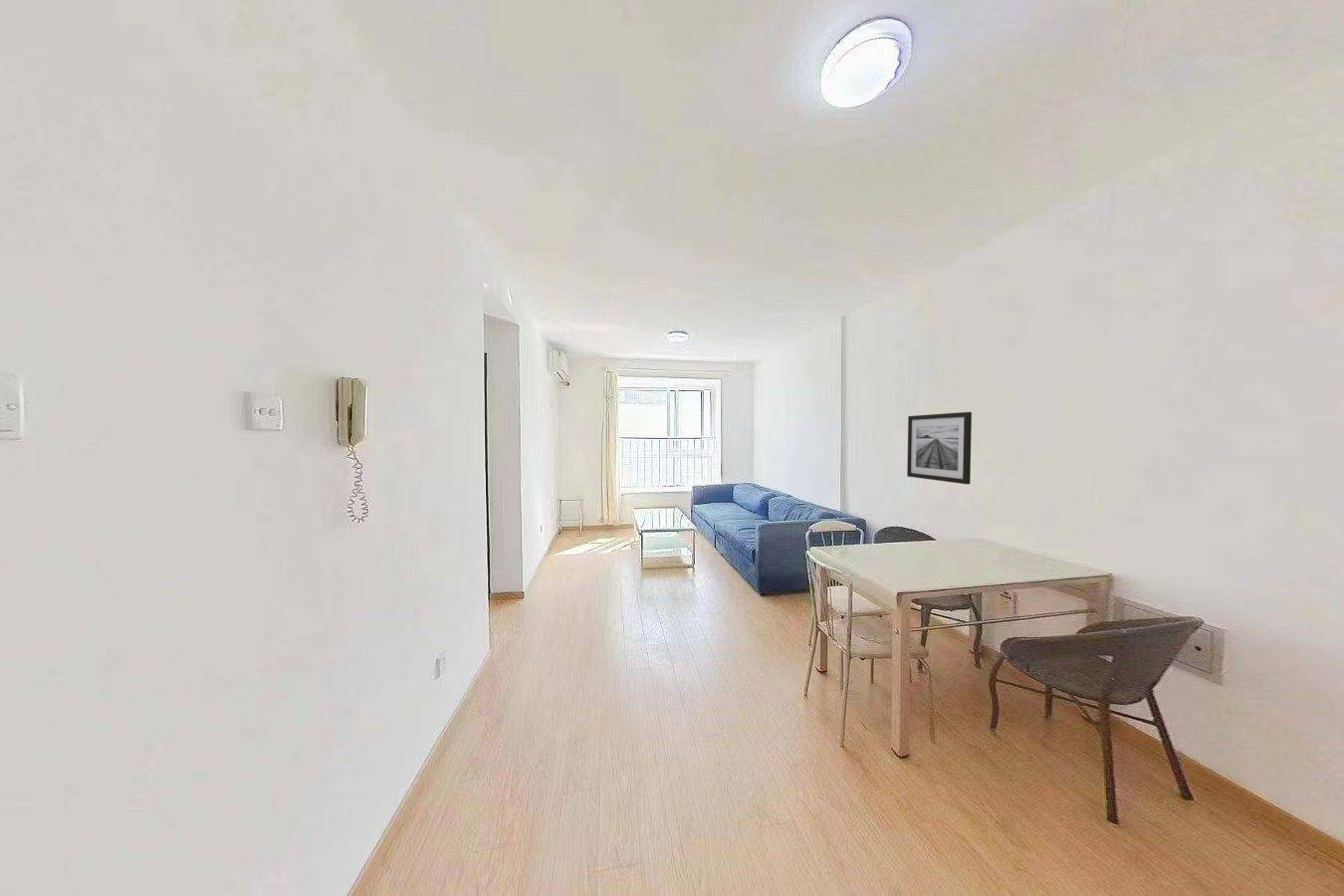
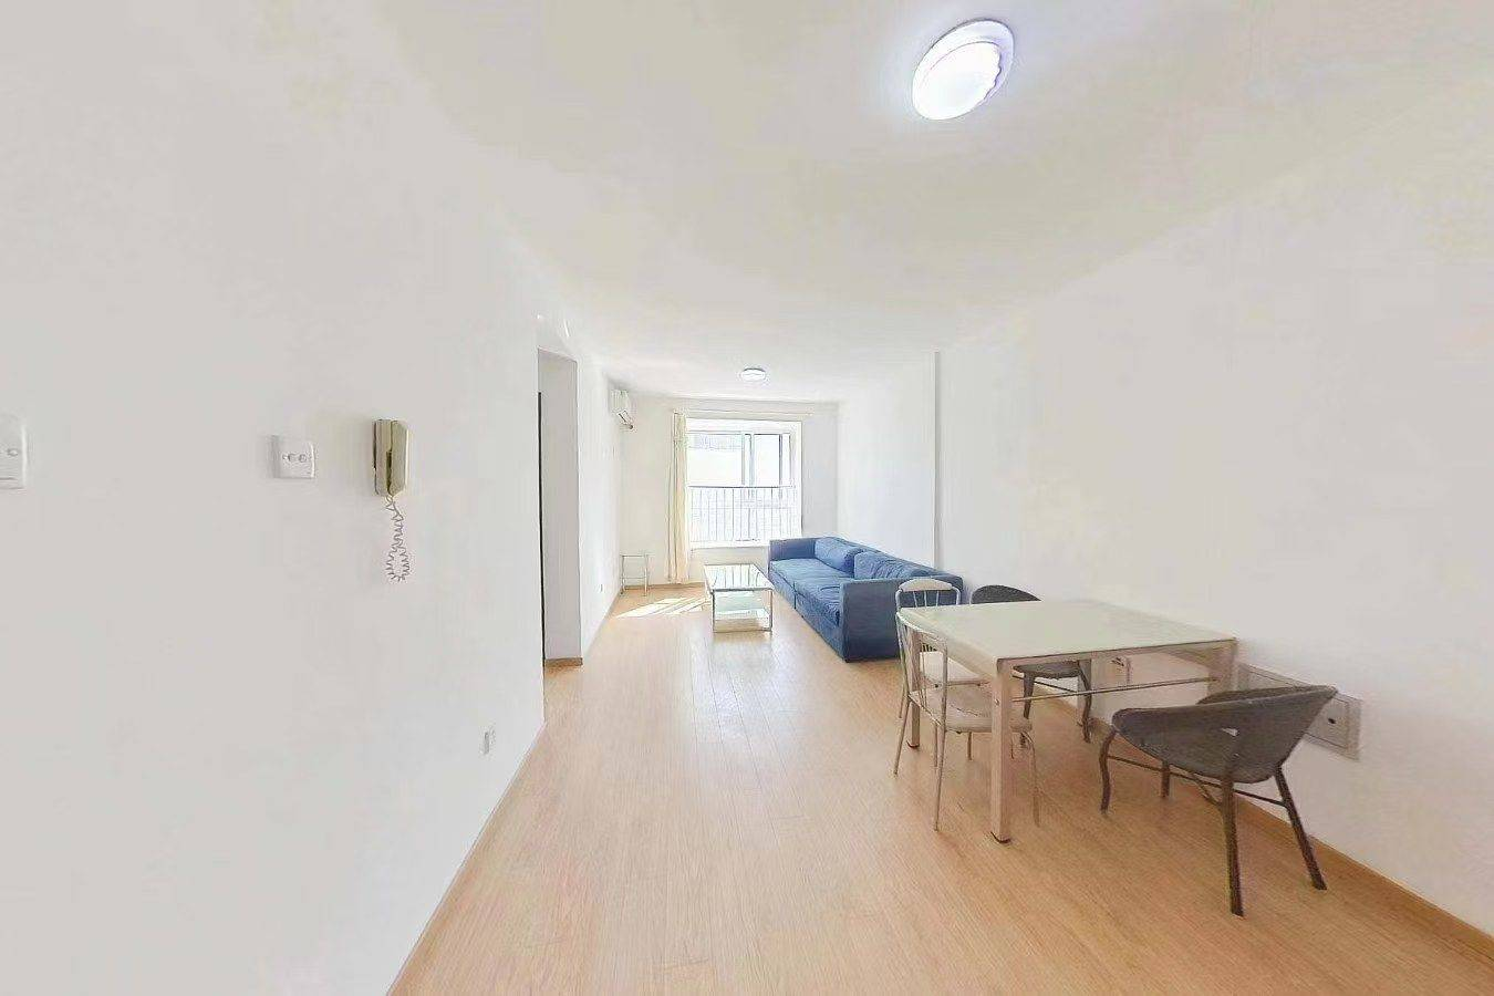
- wall art (936, 447)
